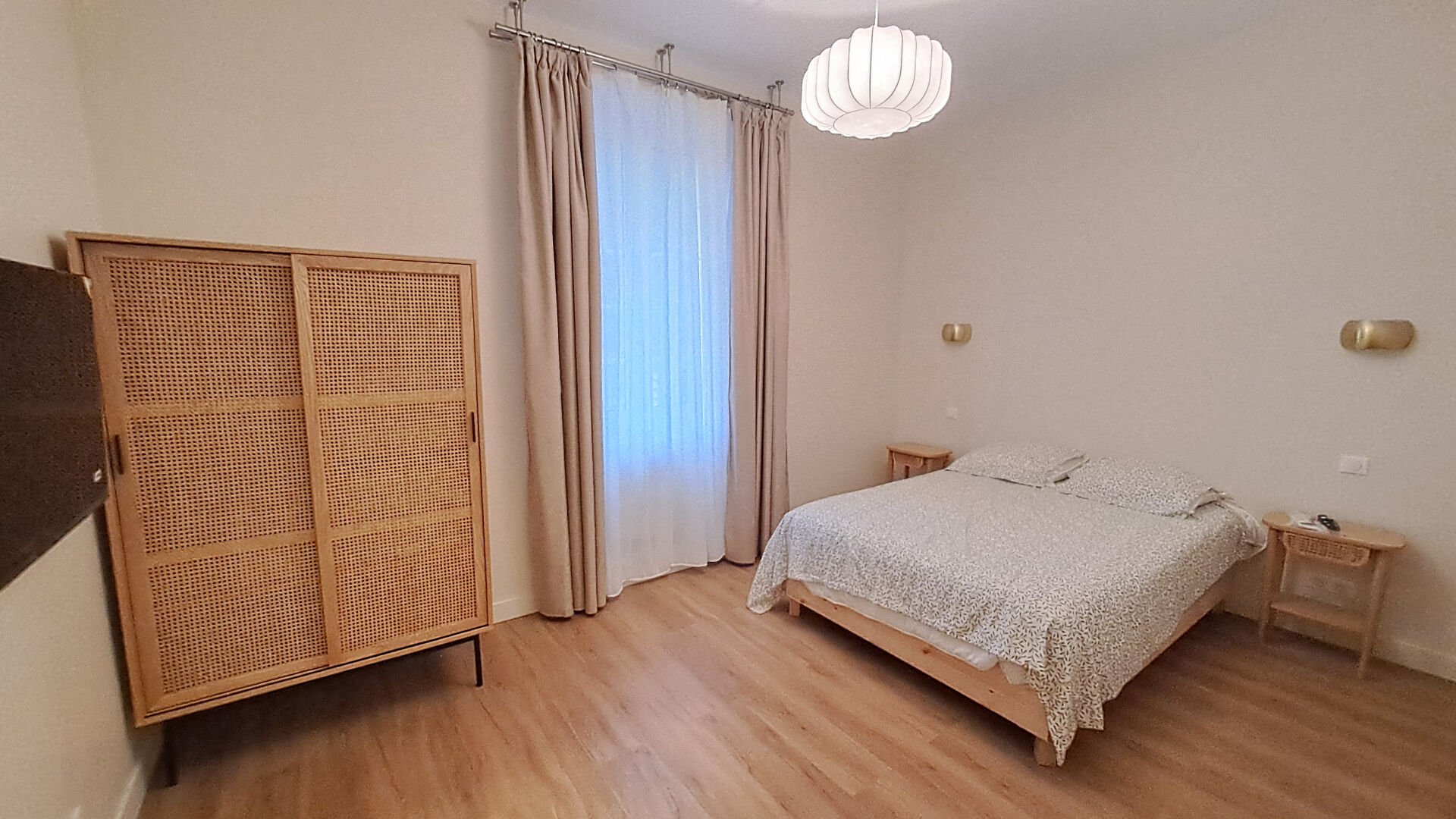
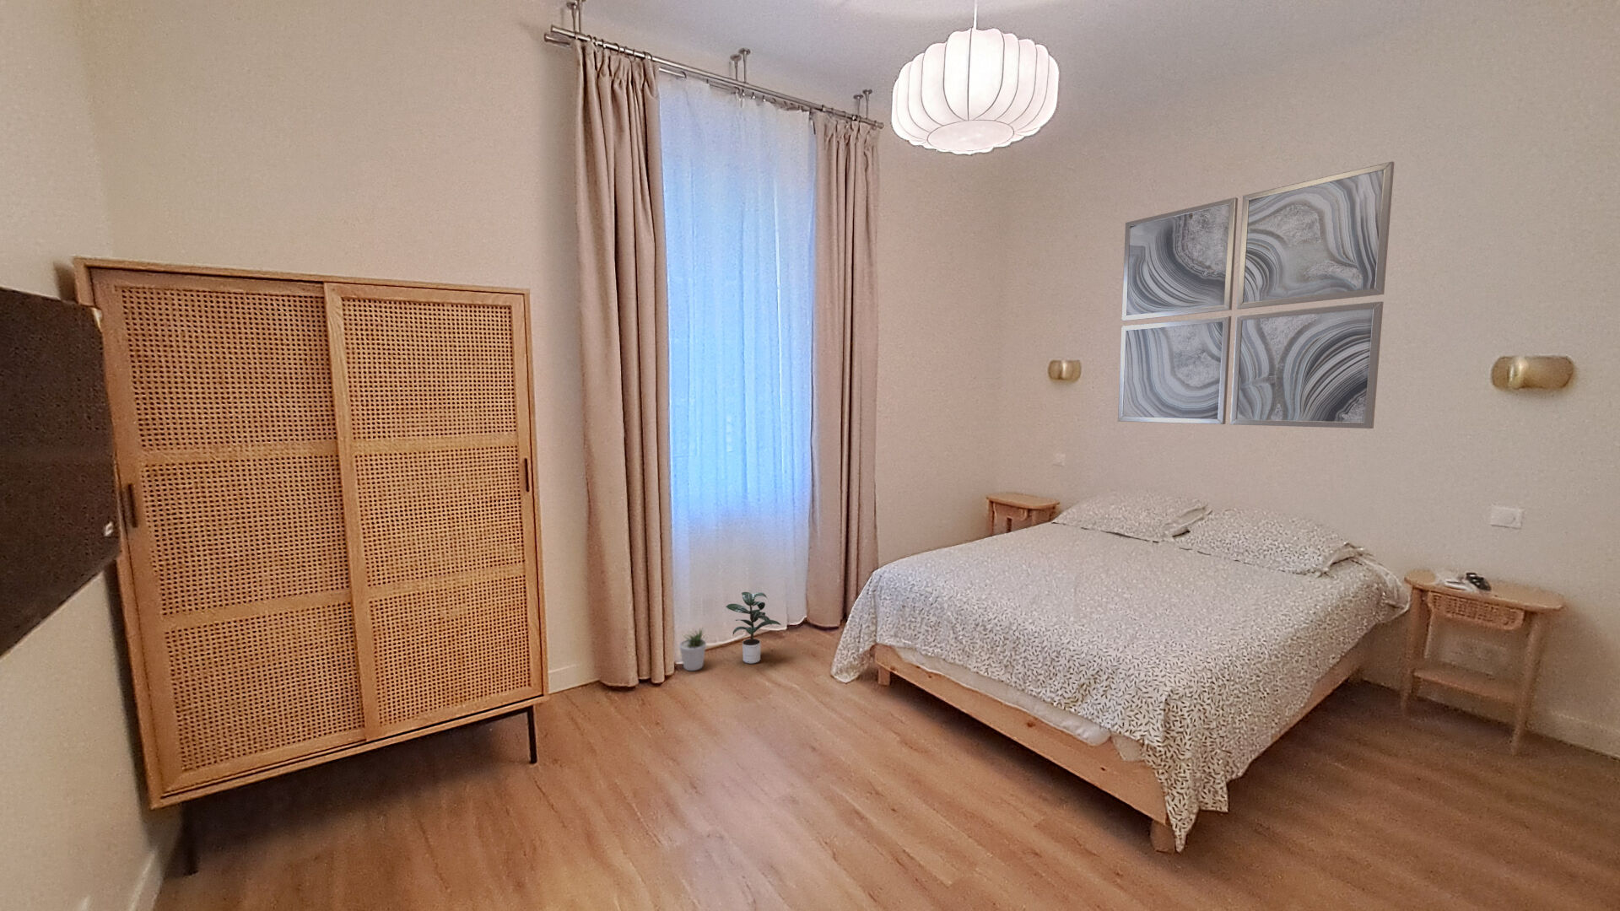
+ wall art (1231, 309)
+ potted plant (693, 647)
+ potted plant (753, 622)
